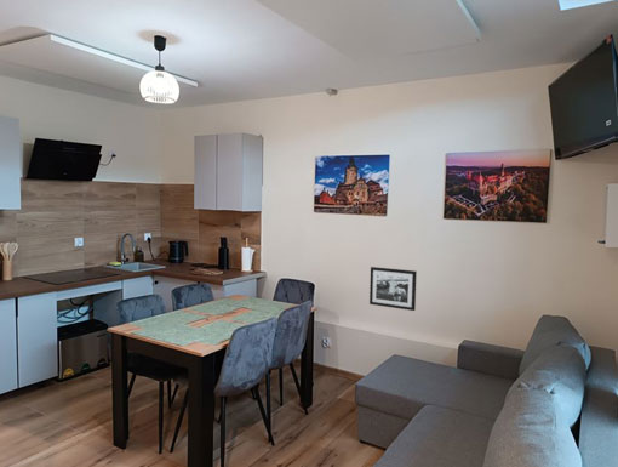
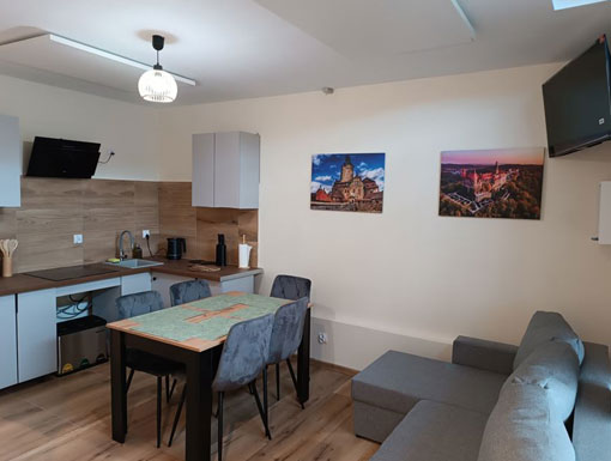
- picture frame (391, 287)
